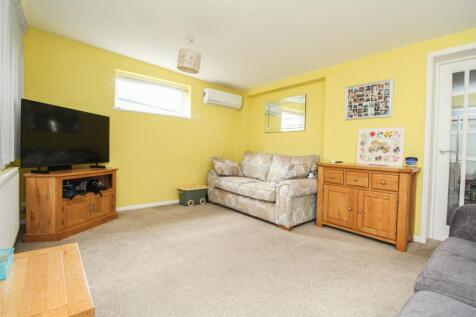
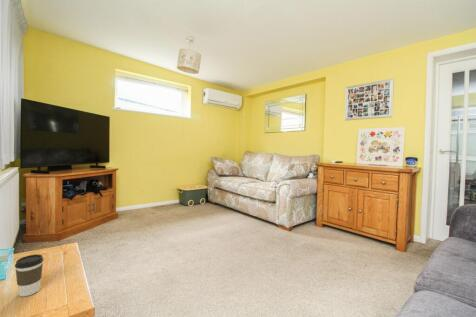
+ coffee cup (29, 275)
